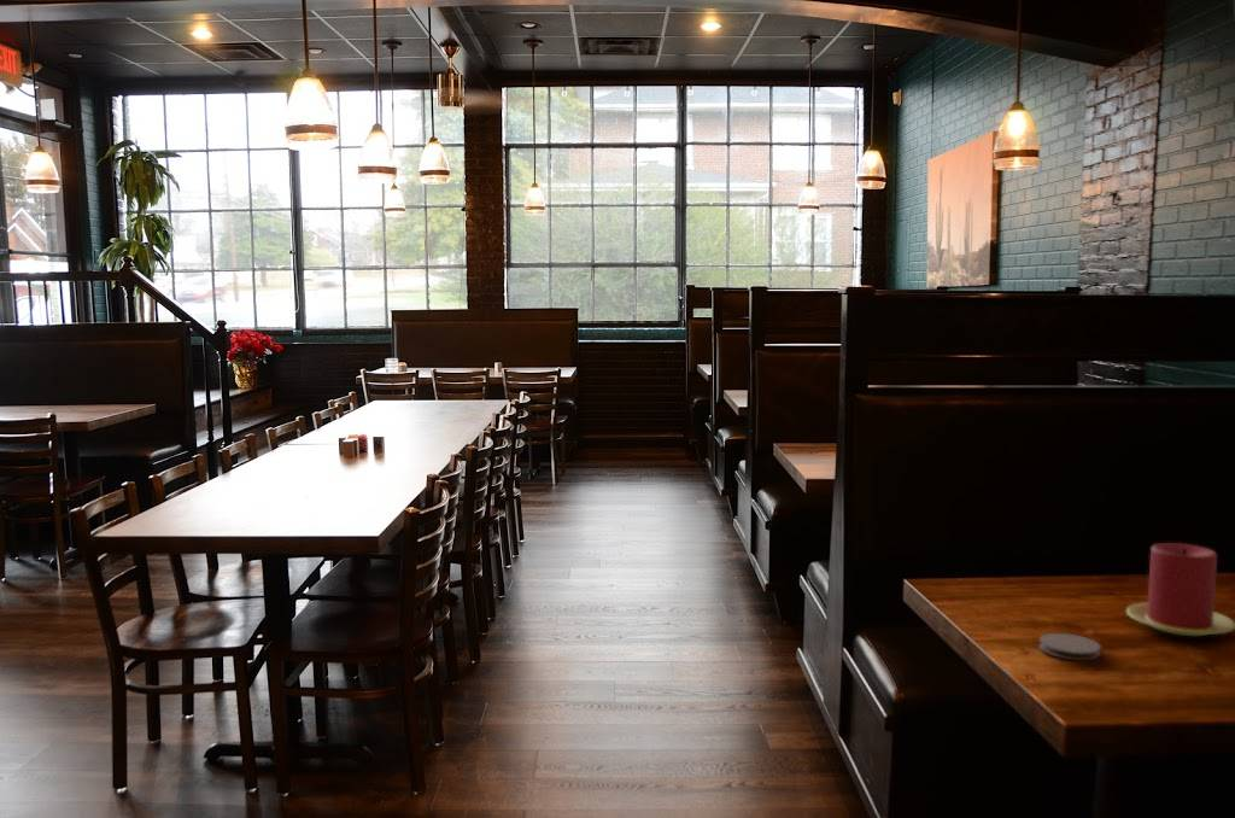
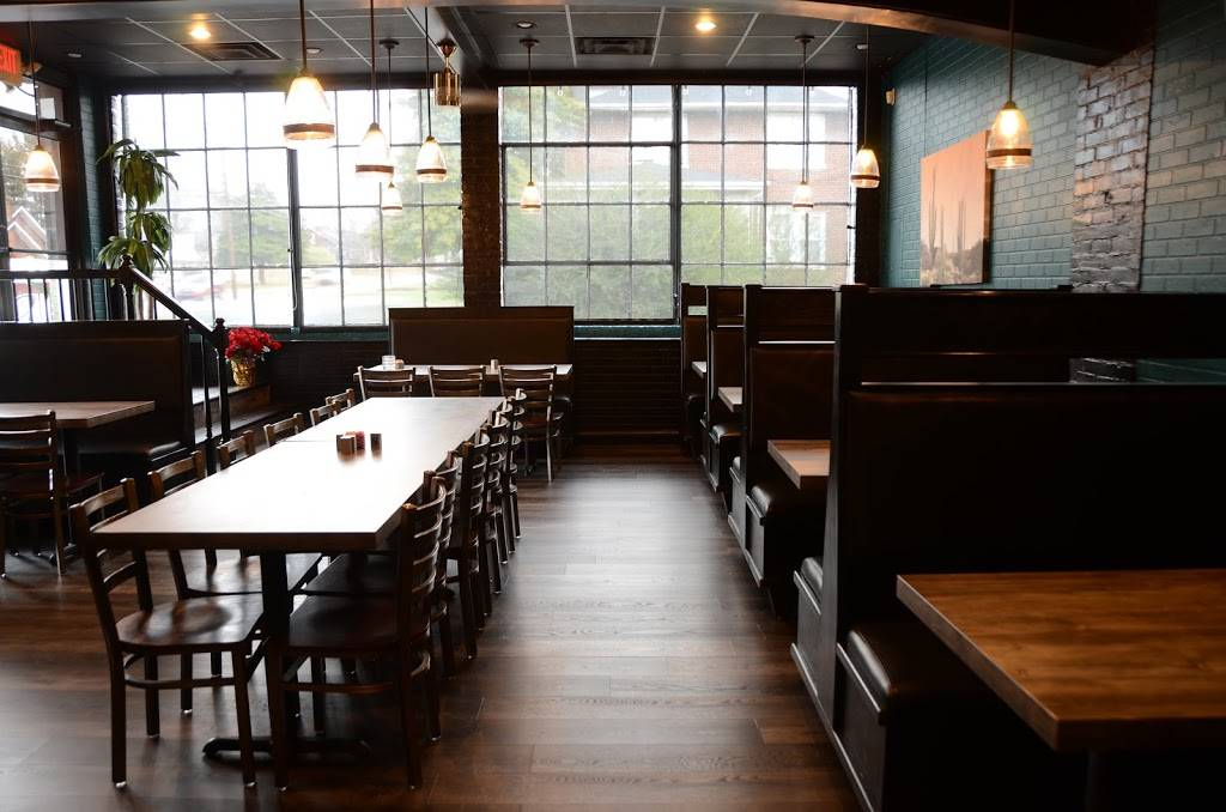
- coaster (1069, 645)
- candle (1181, 588)
